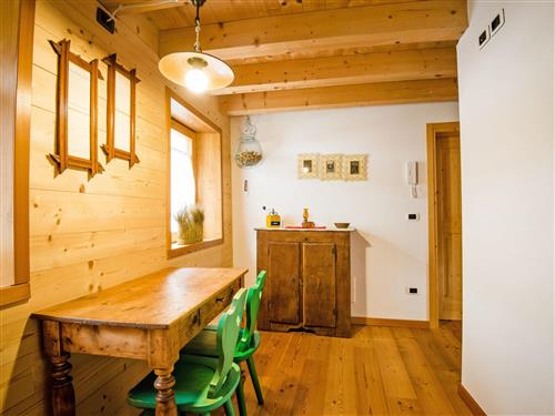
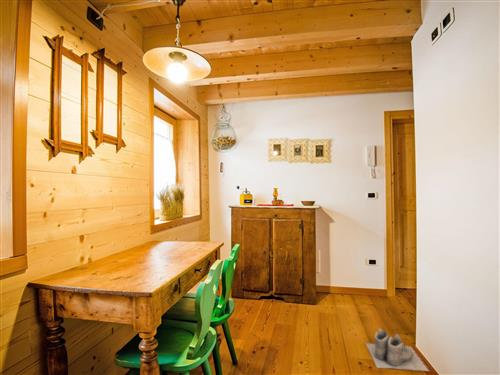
+ boots (394, 344)
